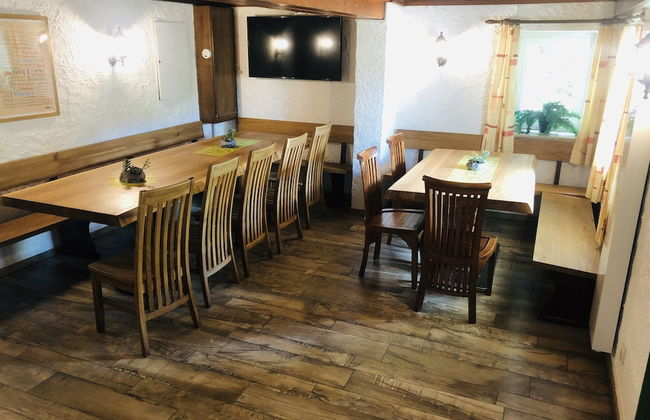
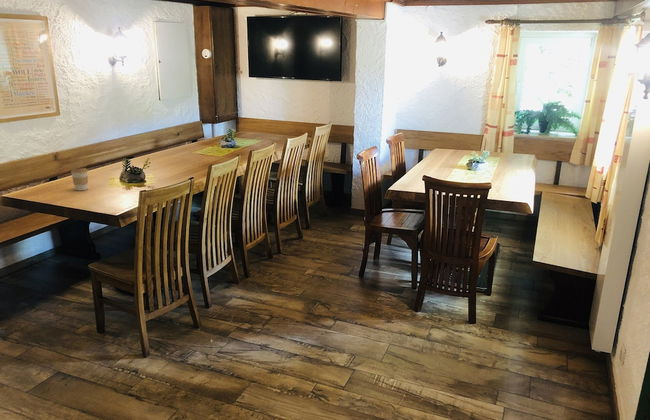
+ coffee cup (80, 178)
